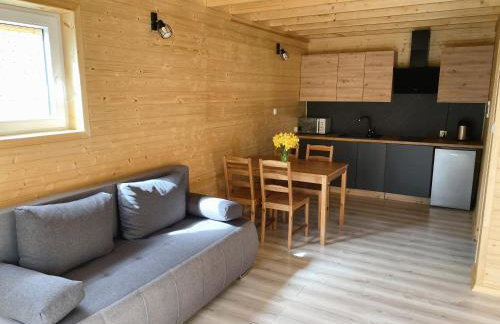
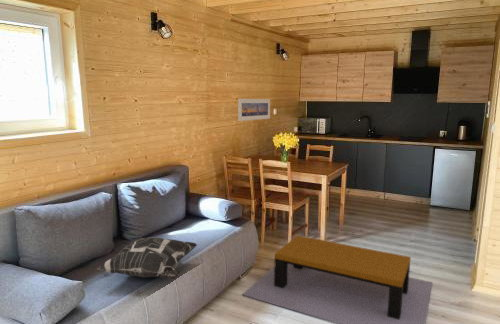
+ coffee table (341, 272)
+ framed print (255, 109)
+ decorative pillow (151, 257)
